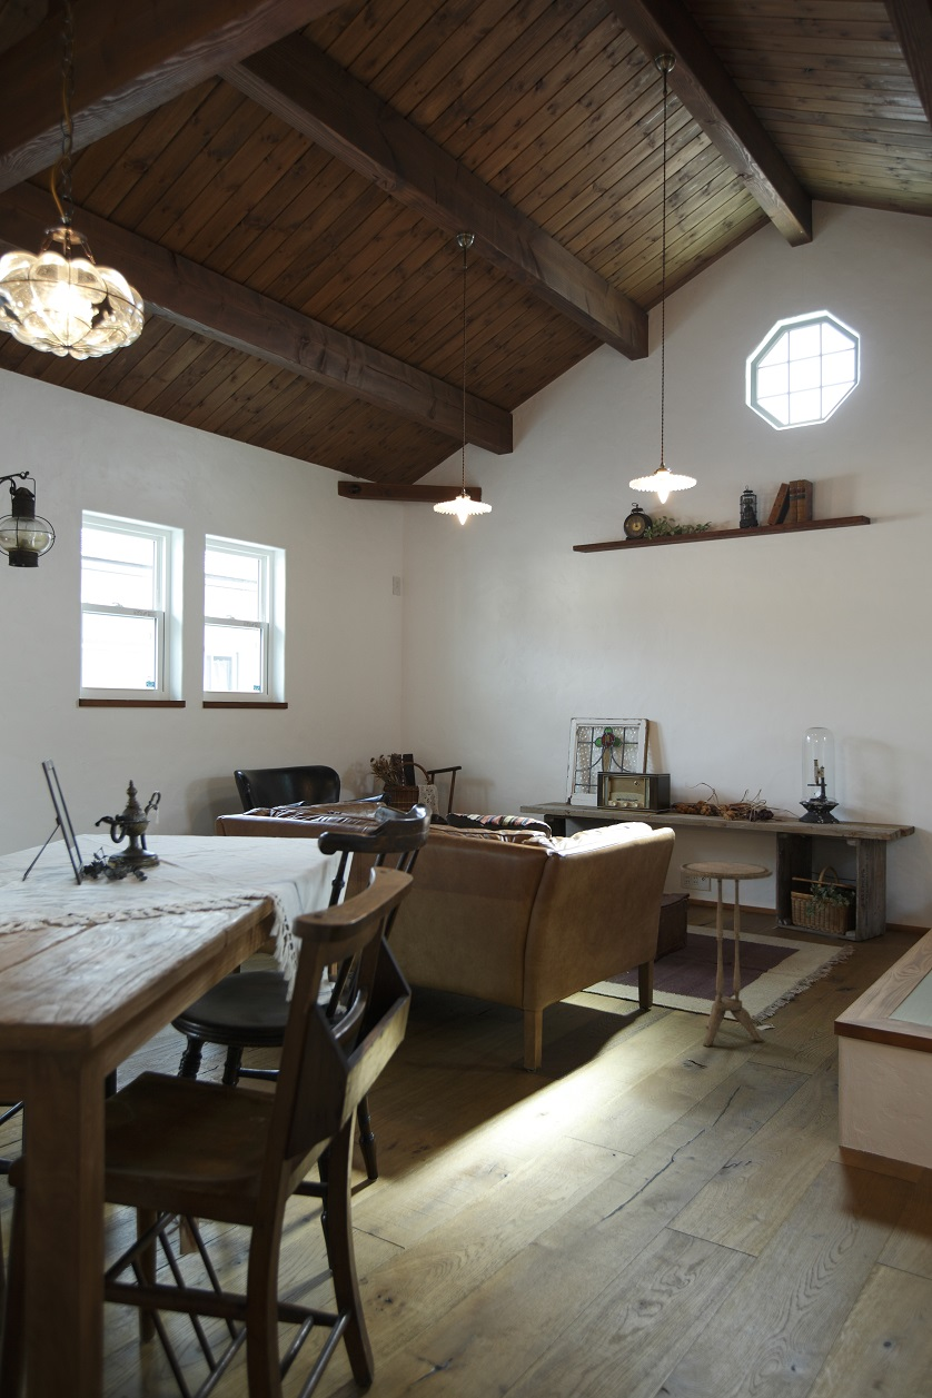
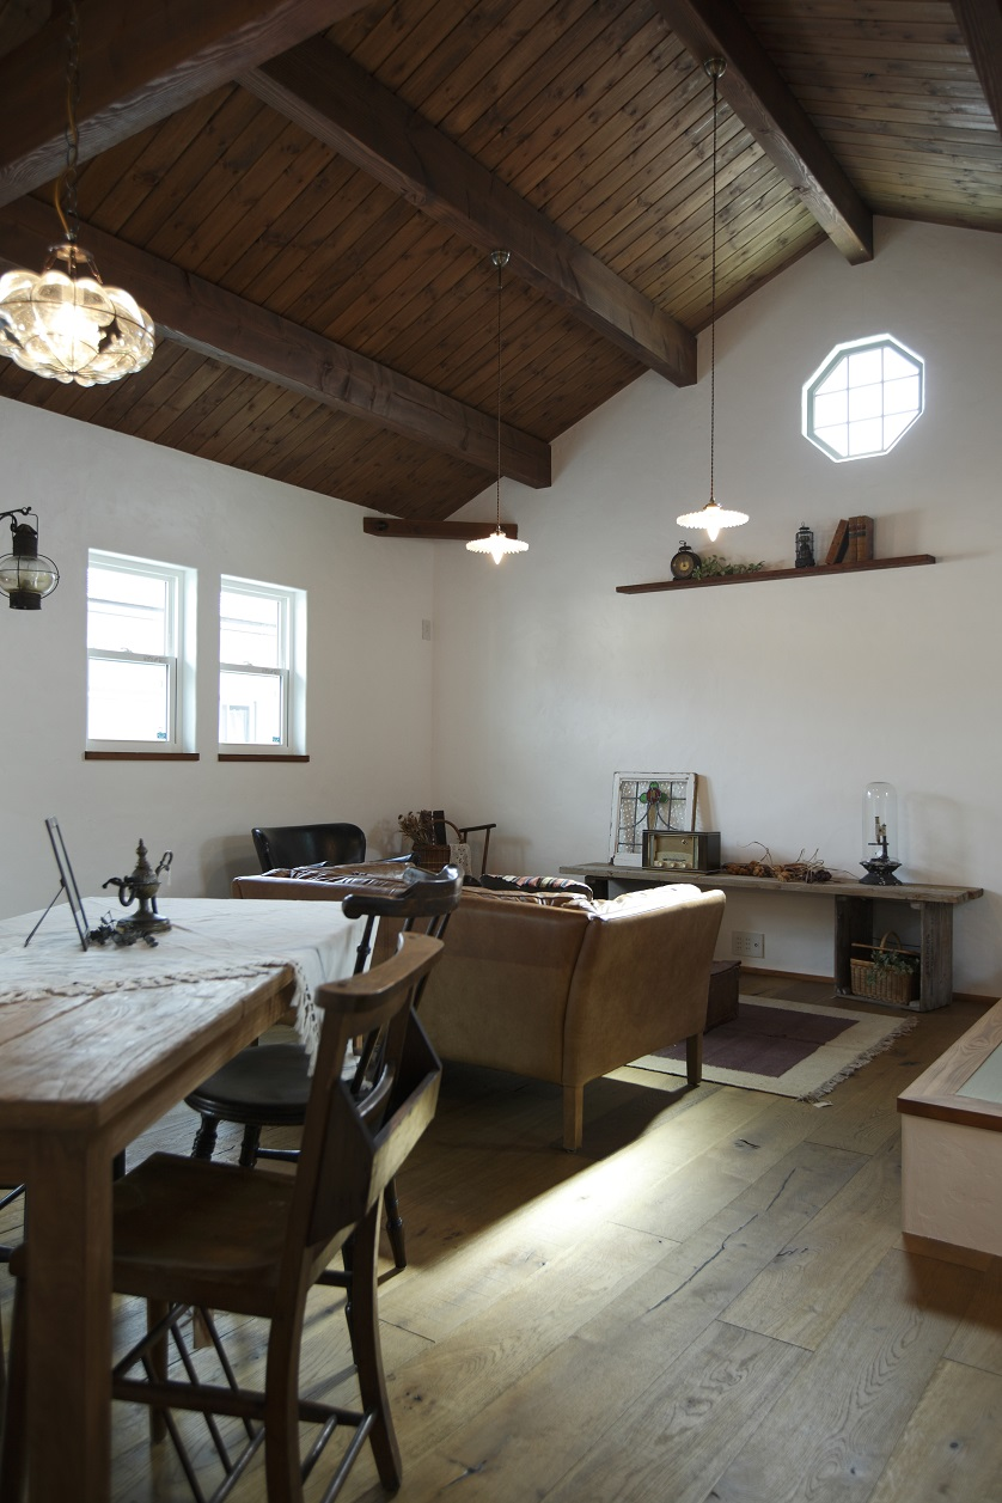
- side table (721, 952)
